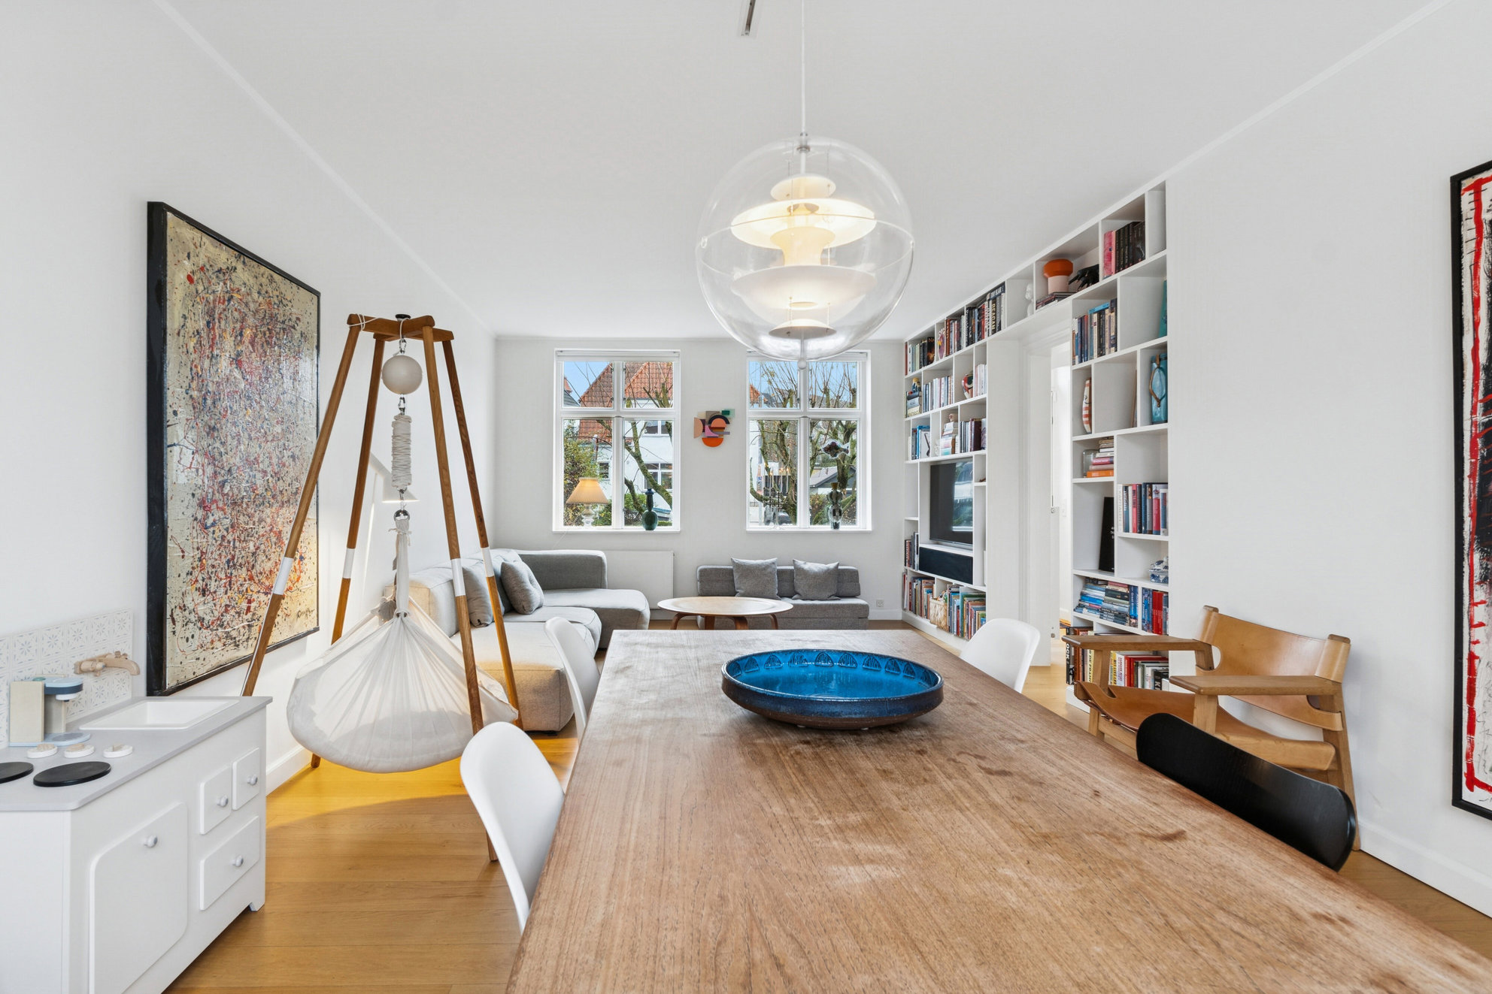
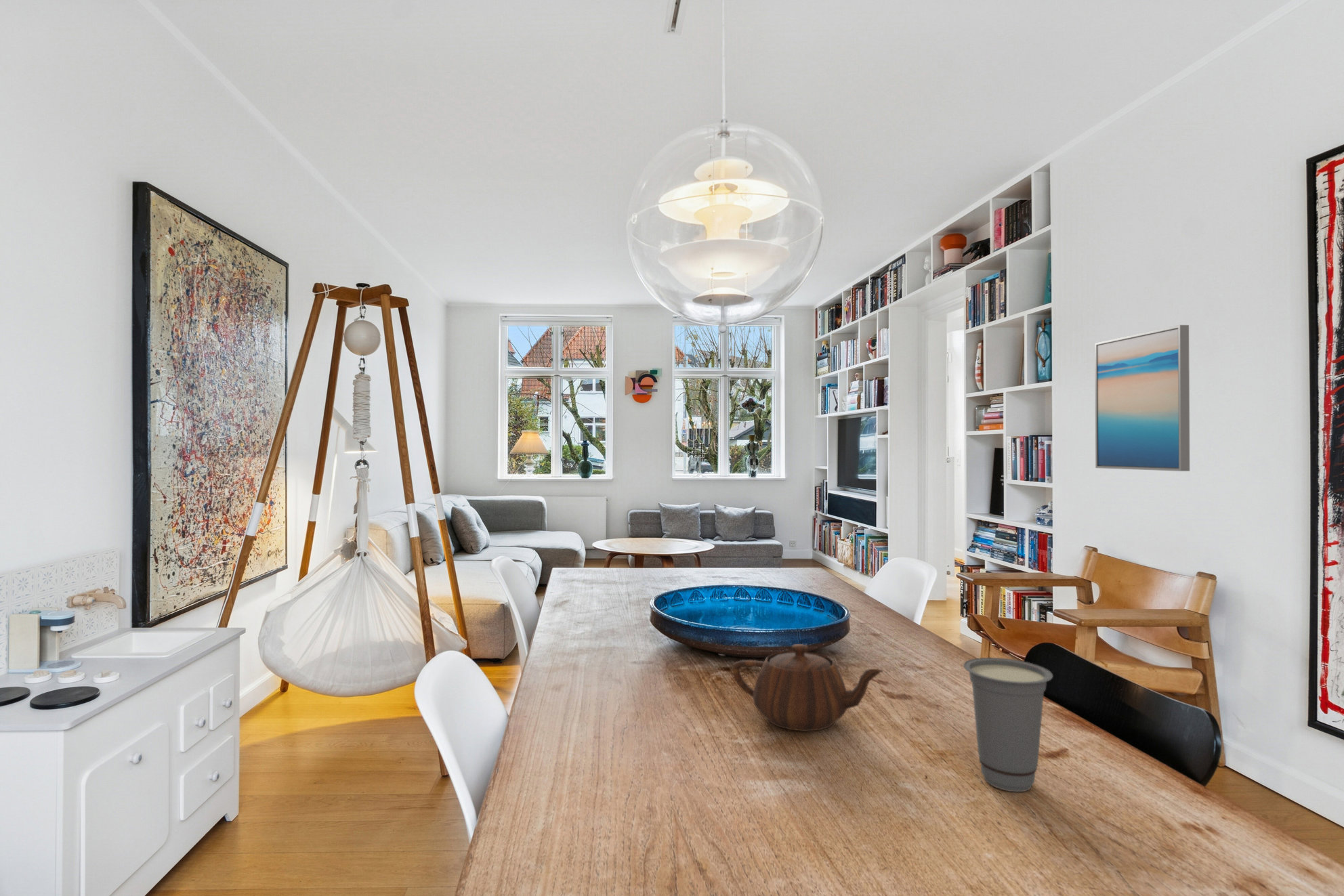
+ cup (1007, 725)
+ wall art (1138, 402)
+ teapot (805, 683)
